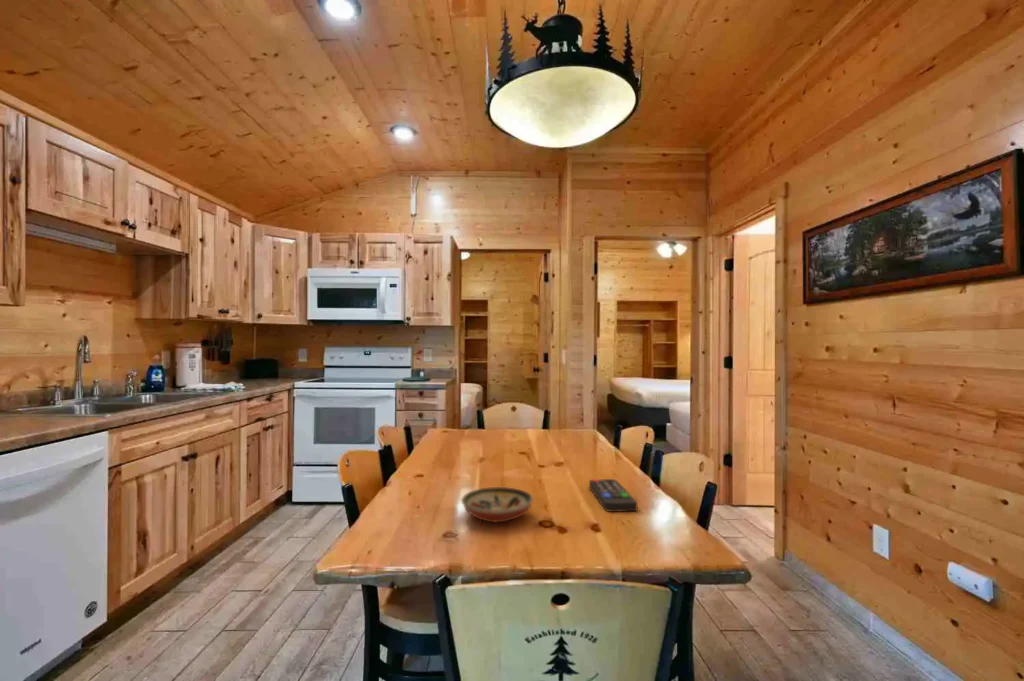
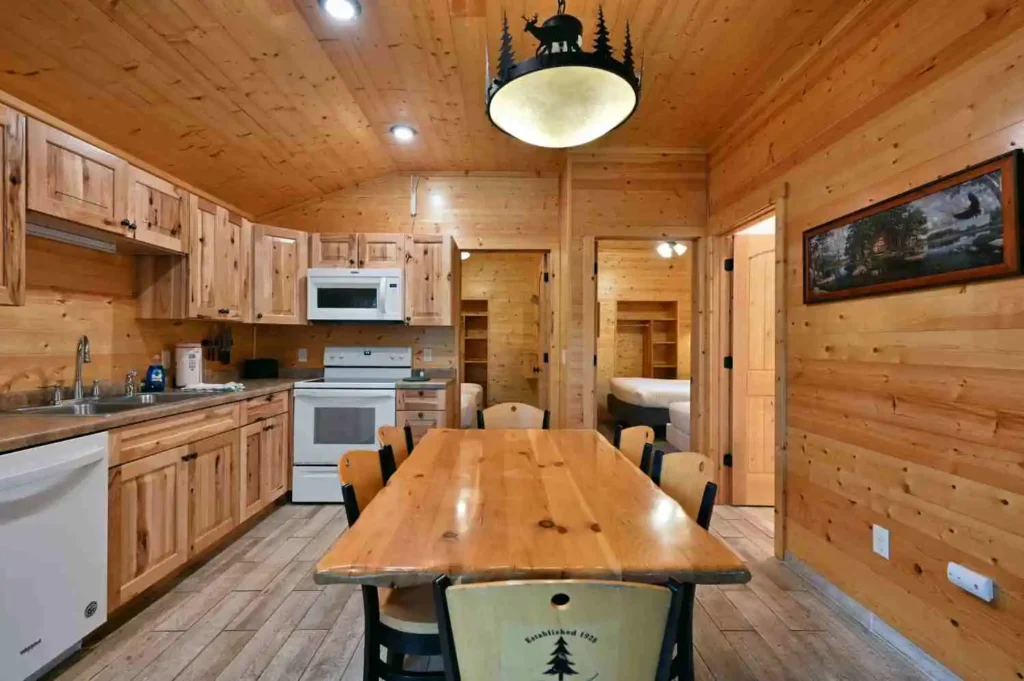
- remote control (611, 493)
- decorative bowl (497, 506)
